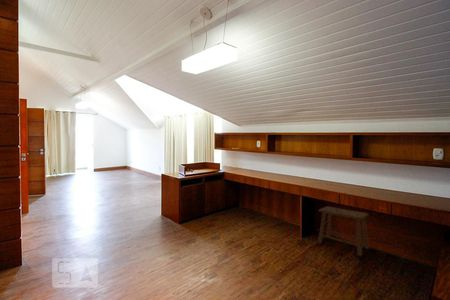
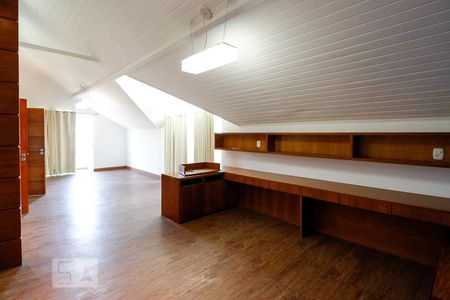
- stool (342, 233)
